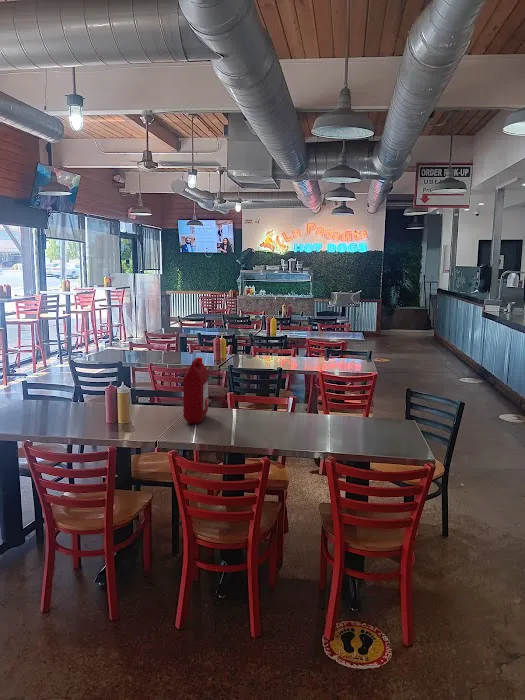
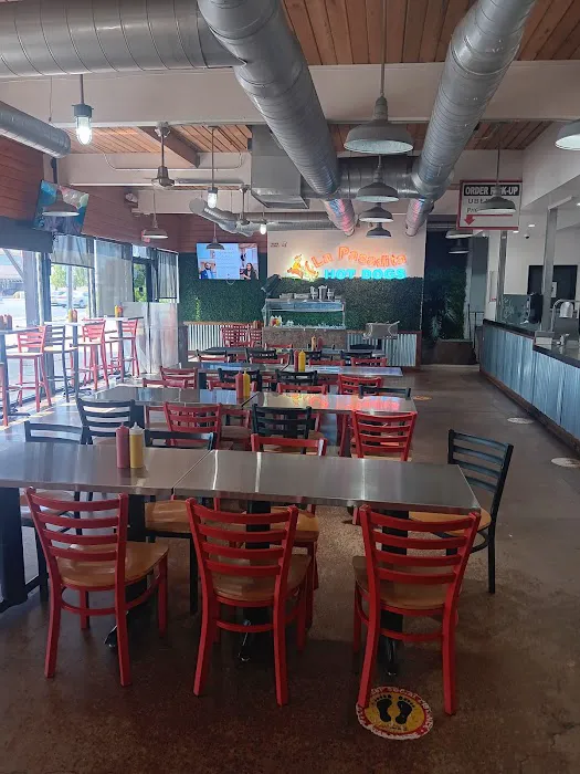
- ketchup jug (196, 389)
